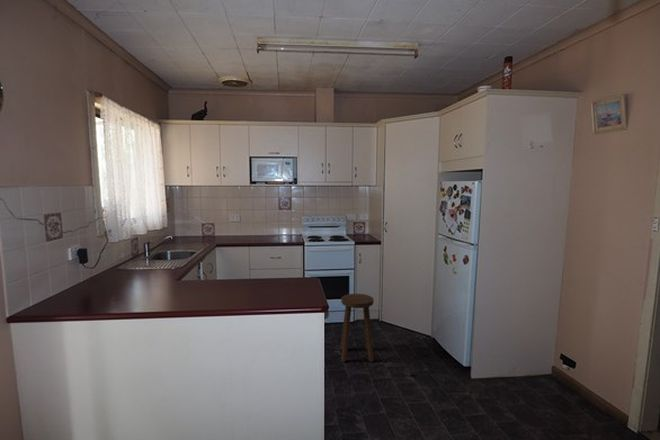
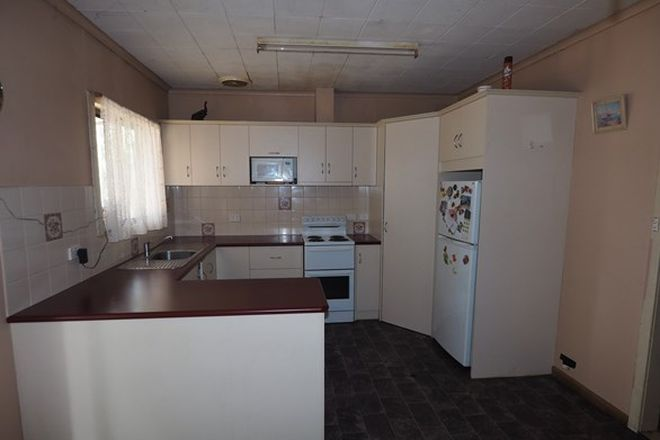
- stool (349, 326)
